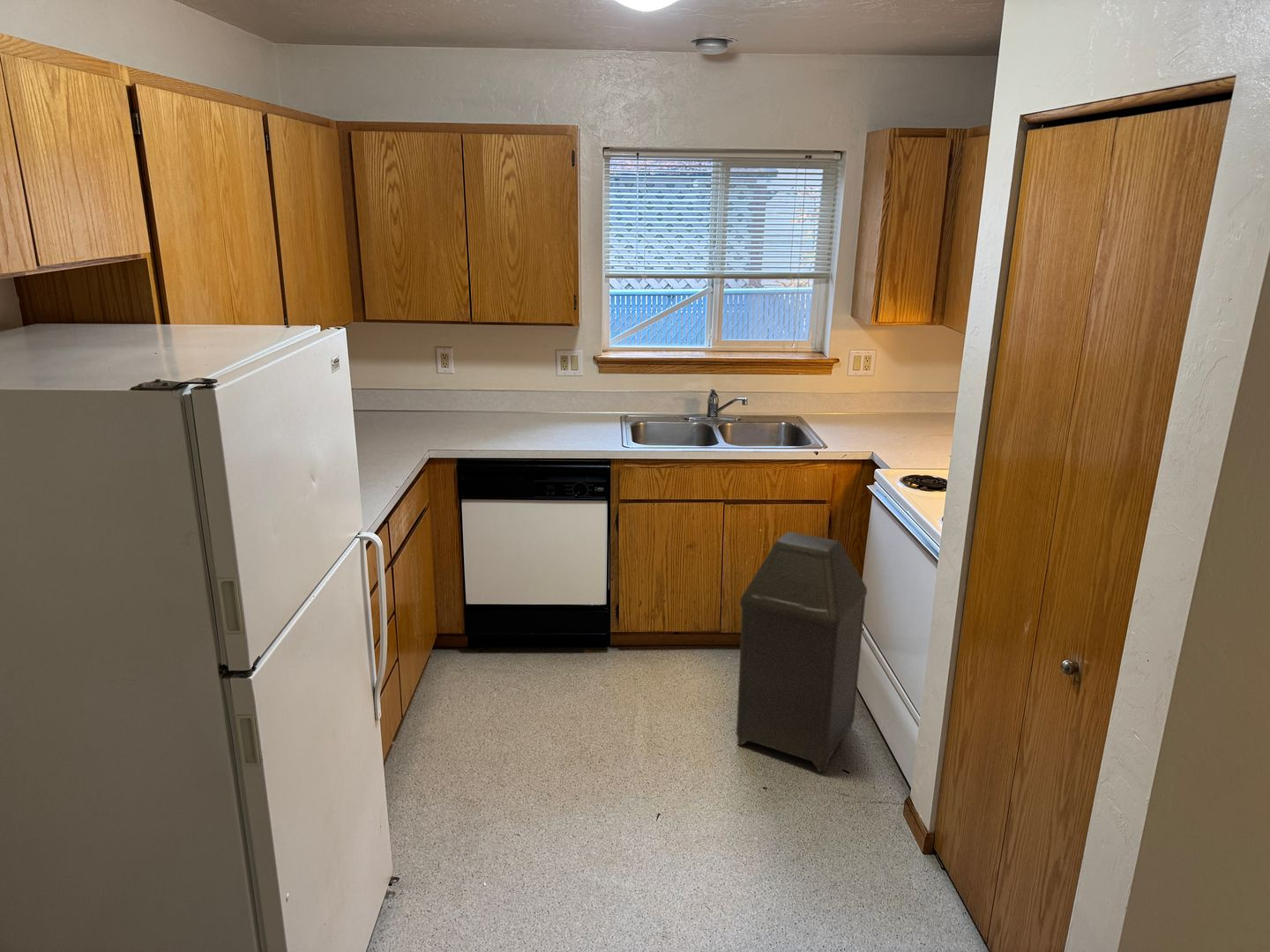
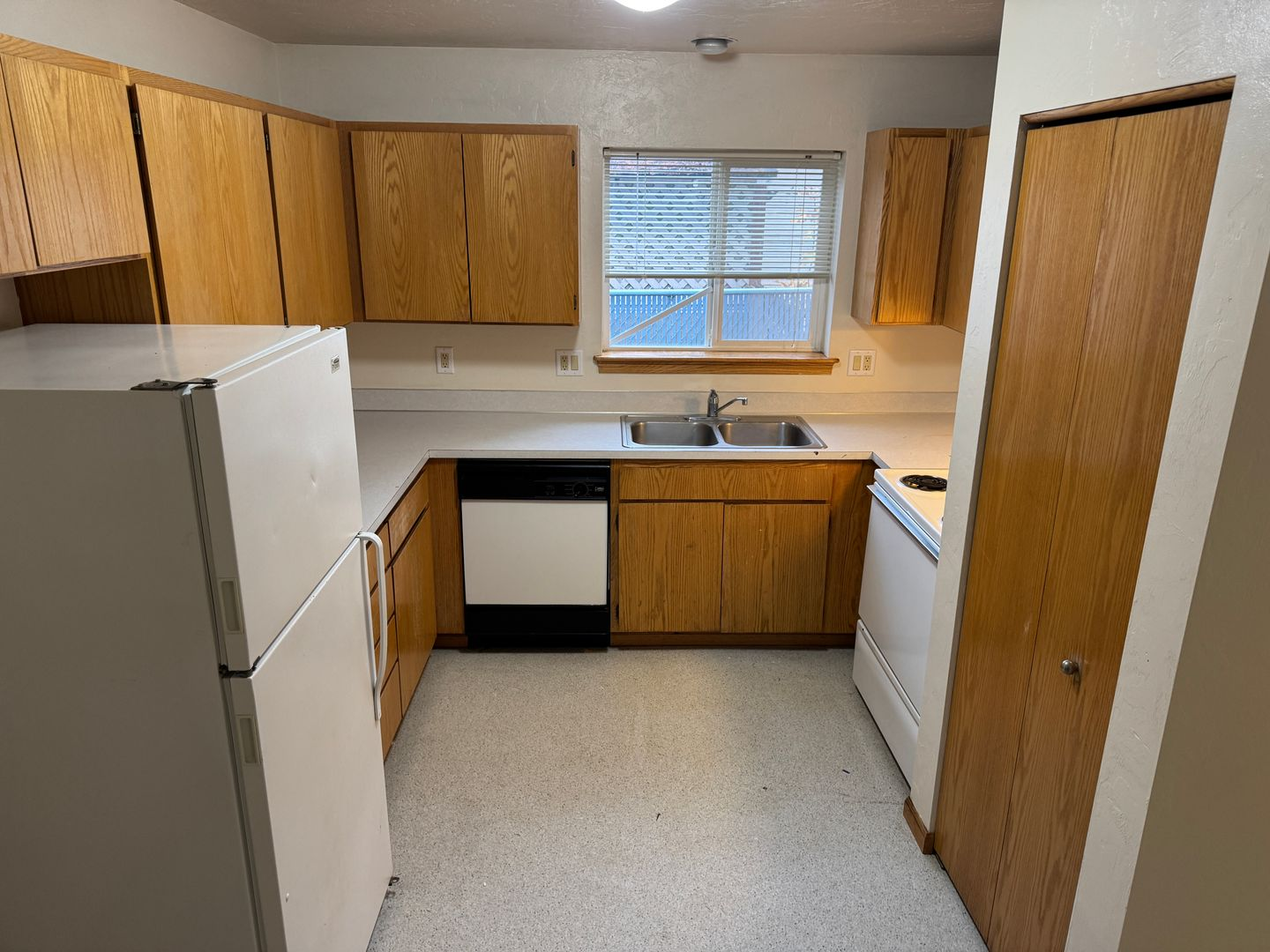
- trash can (801, 641)
